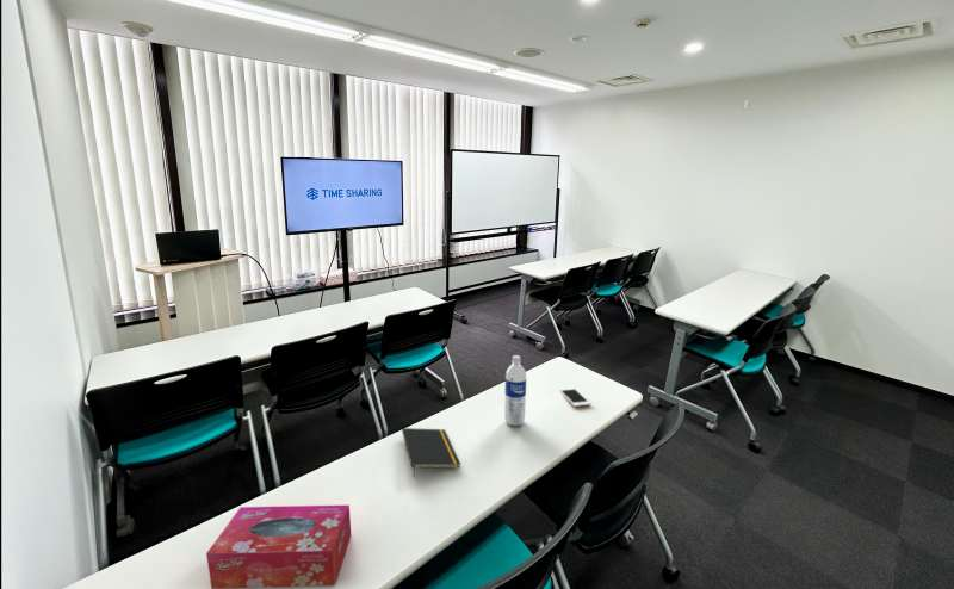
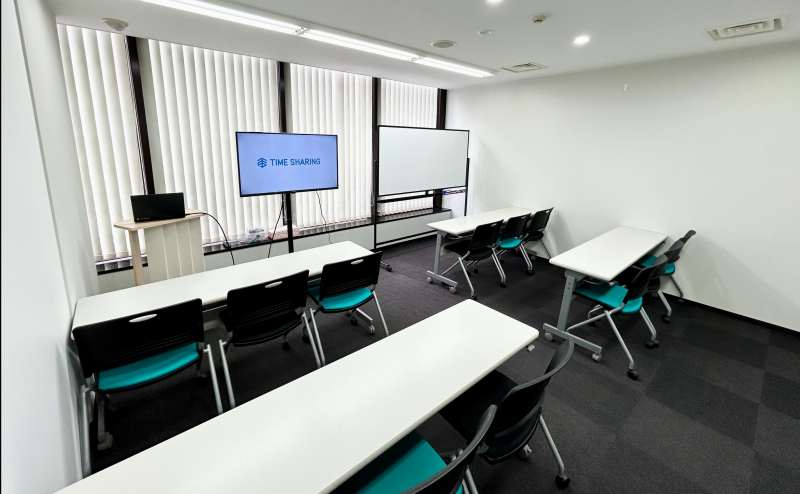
- notepad (429, 446)
- cell phone (574, 396)
- water bottle (515, 390)
- tissue box (285, 544)
